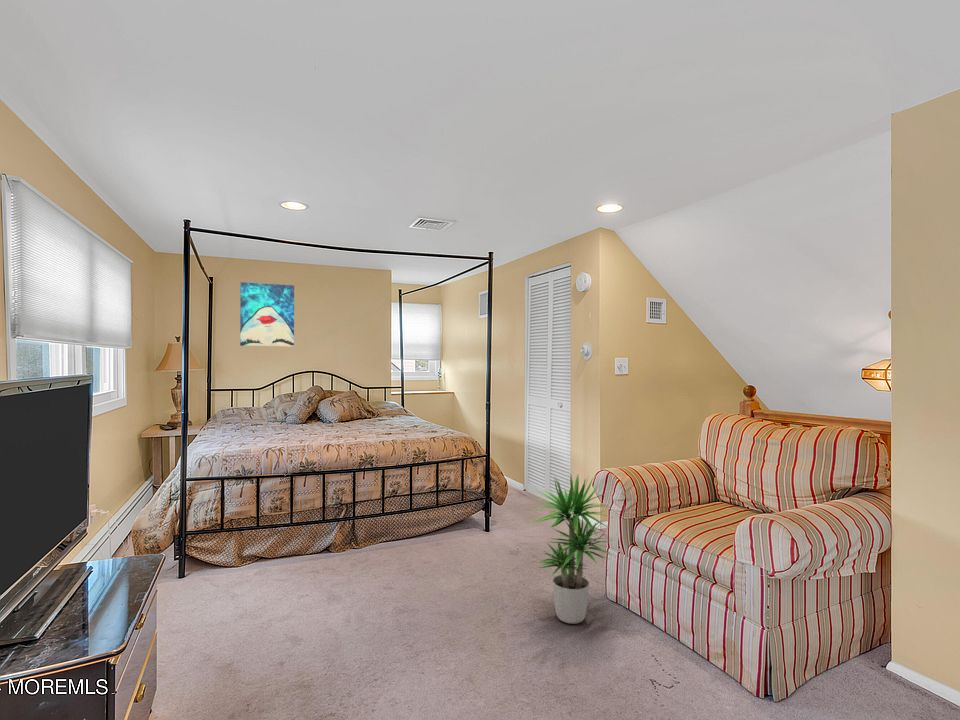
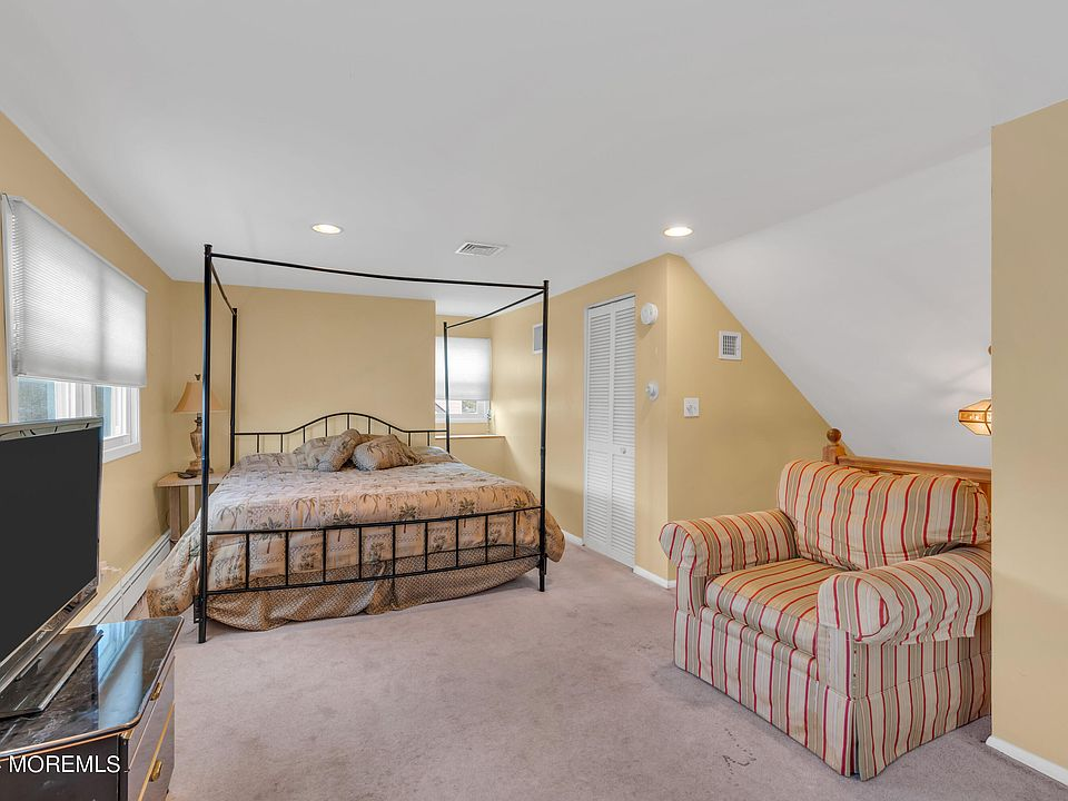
- potted plant (575, 546)
- wall art (267, 315)
